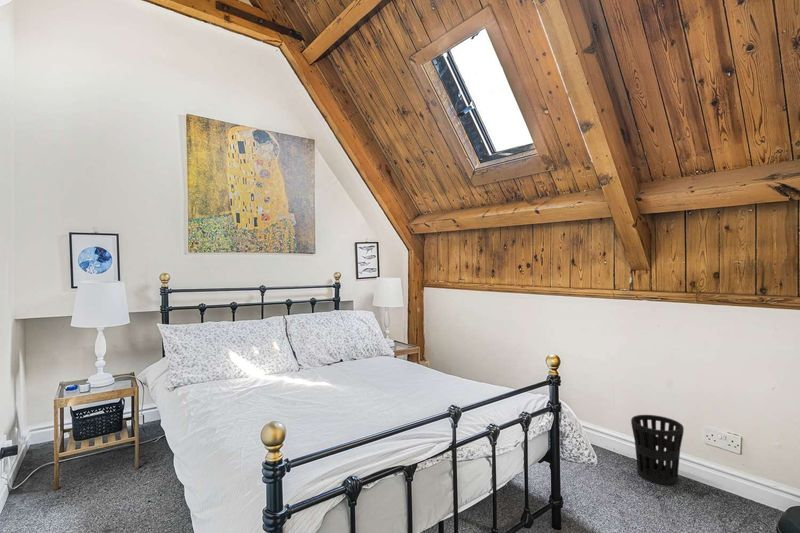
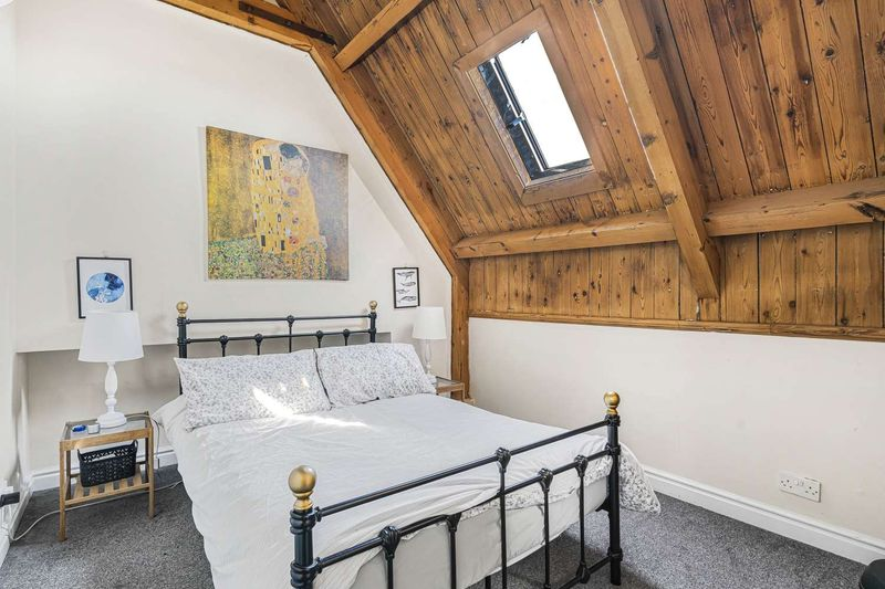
- wastebasket (656, 450)
